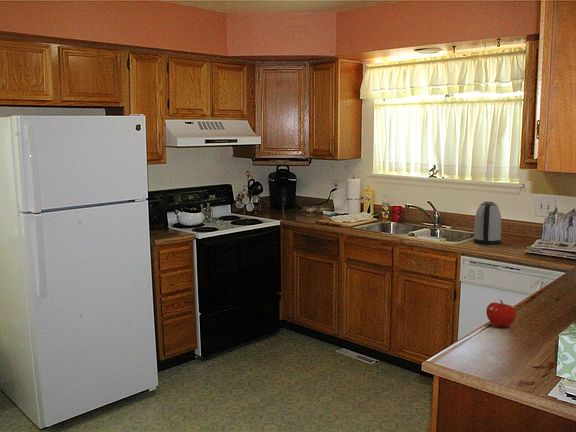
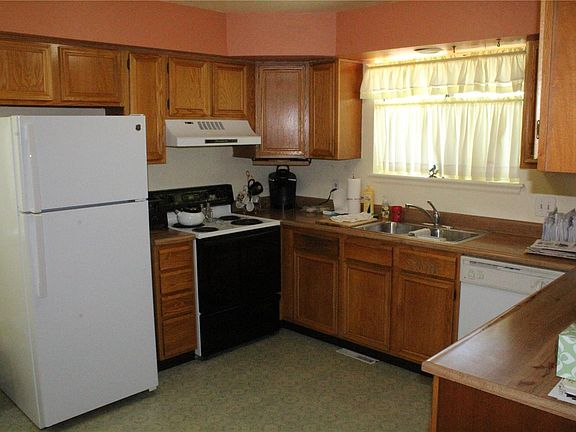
- kettle (487, 222)
- fruit (501, 312)
